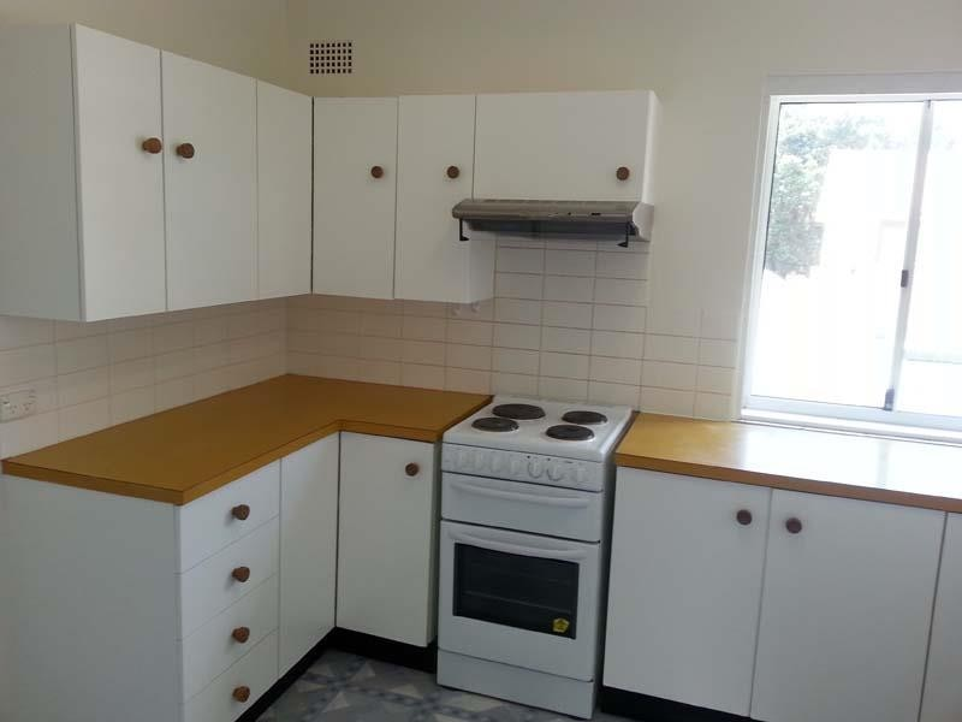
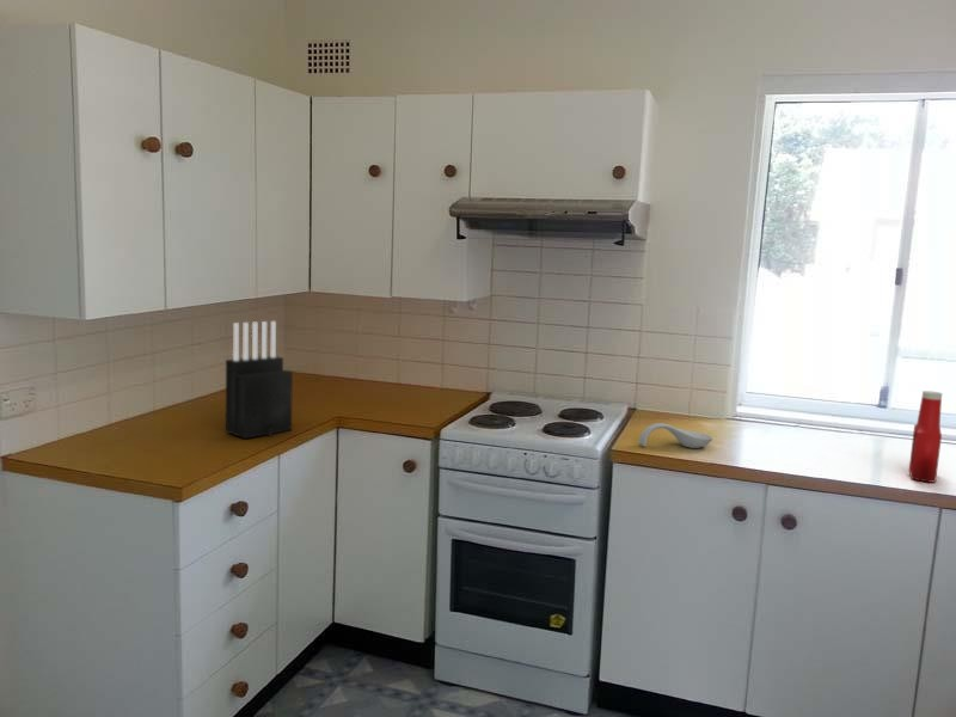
+ spoon rest (676, 435)
+ soap bottle (926, 434)
+ knife block (261, 378)
